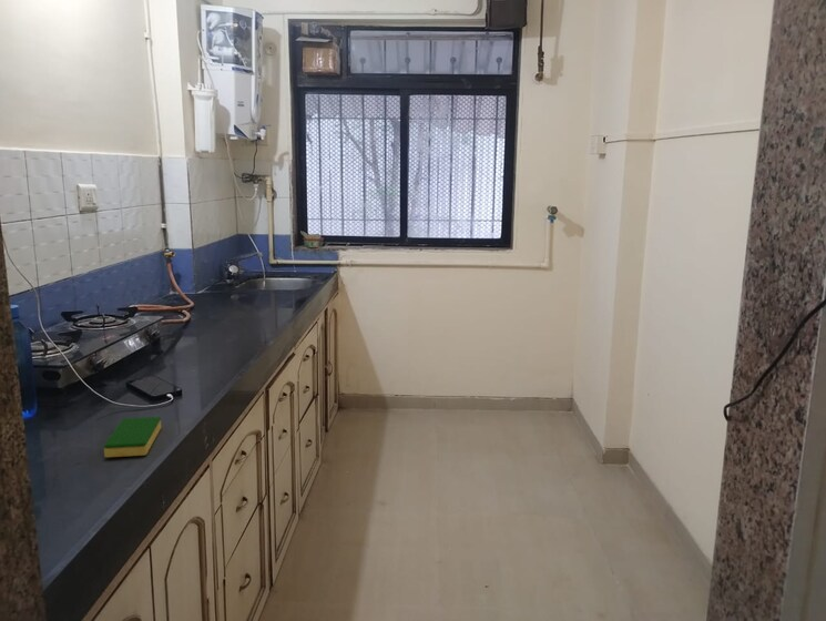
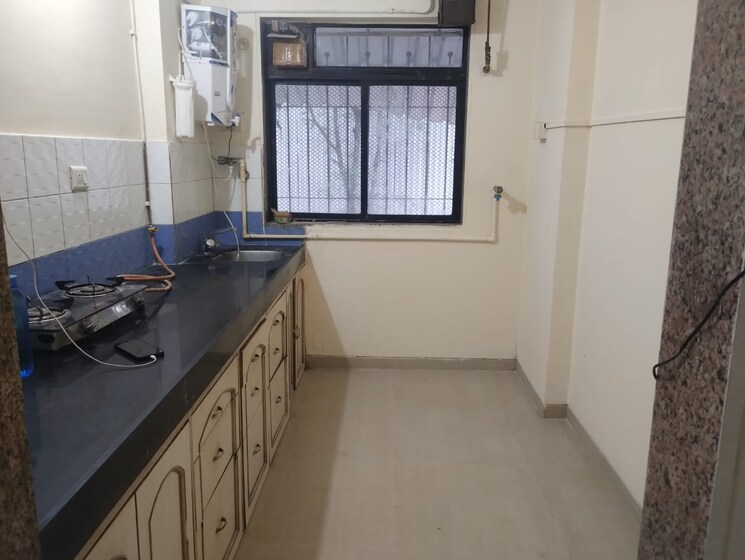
- dish sponge (134, 436)
